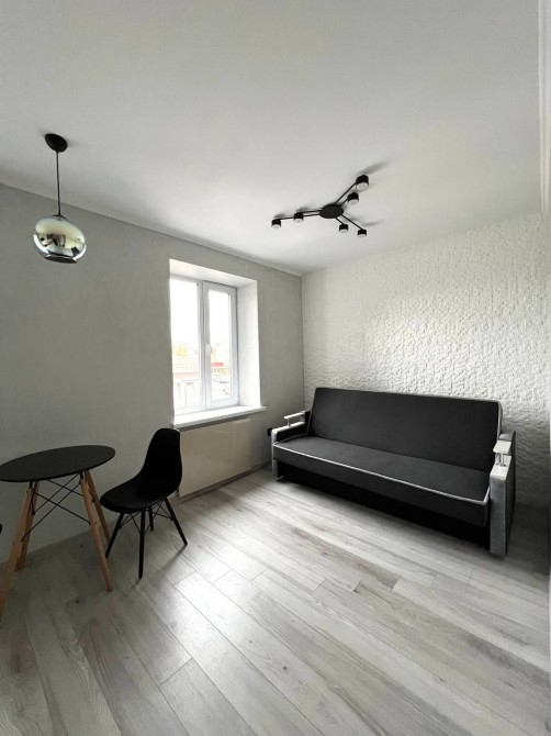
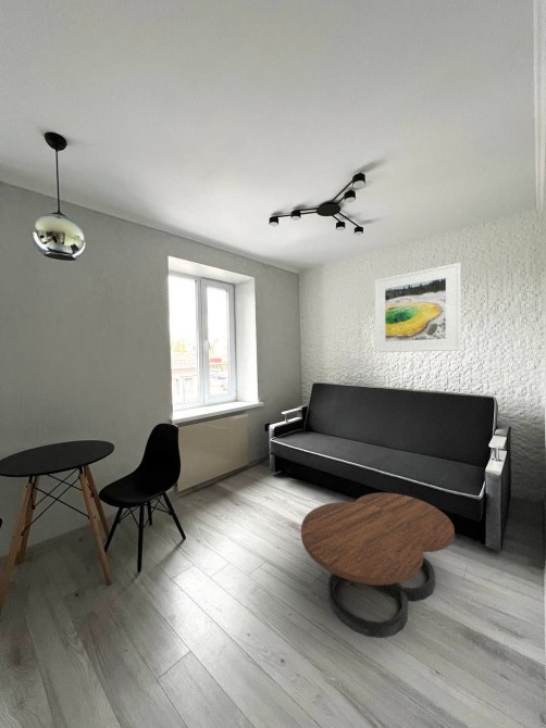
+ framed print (413, 312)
+ coffee table (380, 552)
